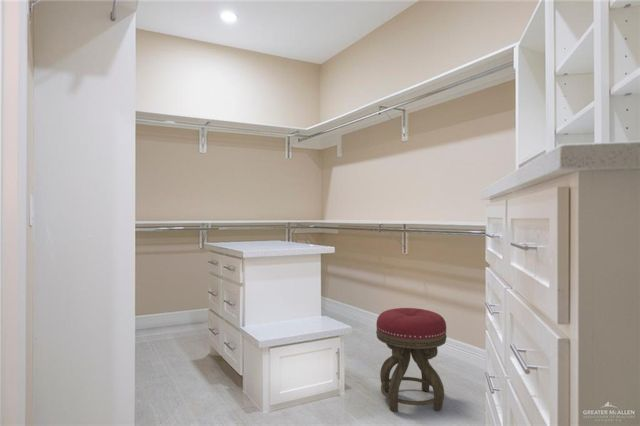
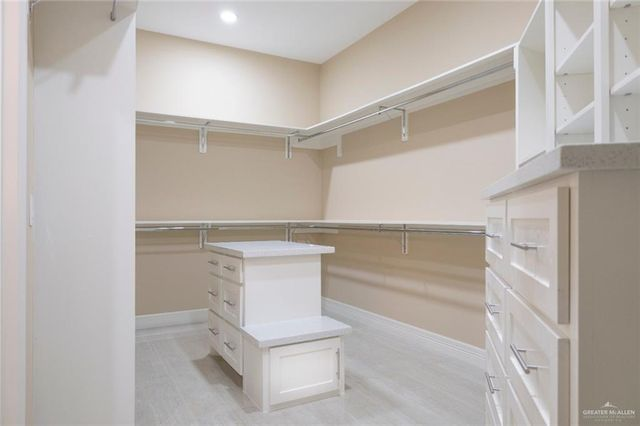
- stool (410, 356)
